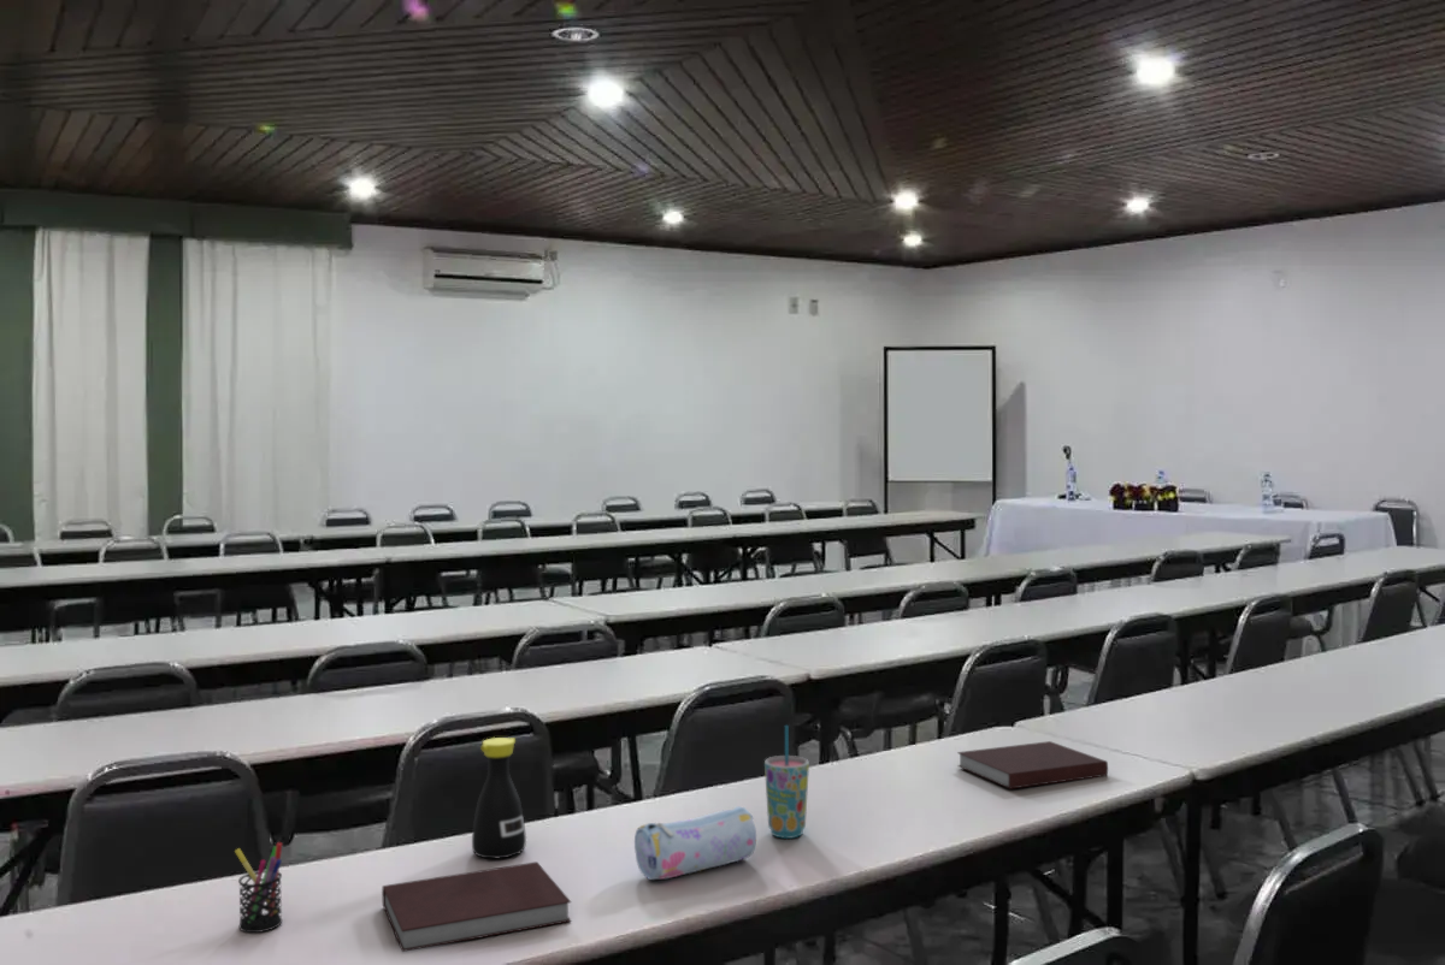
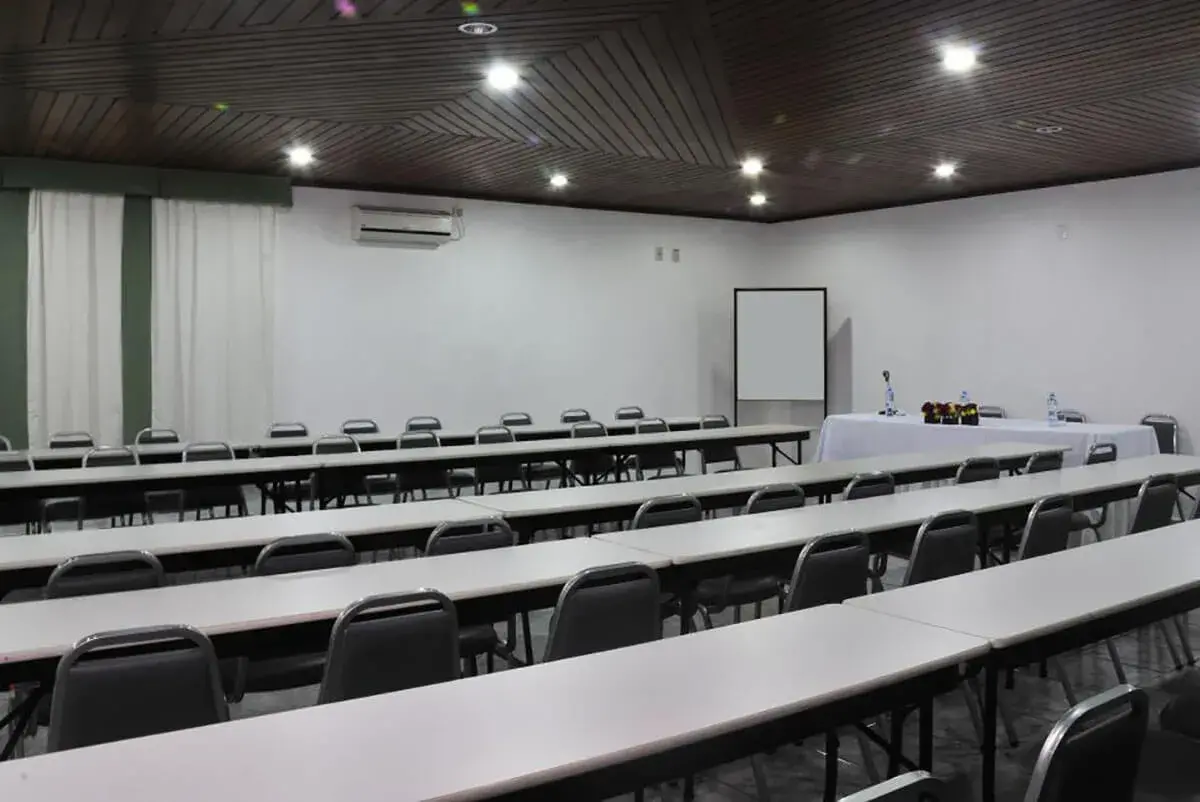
- bottle (499, 795)
- cup (786, 780)
- pencil case (695, 841)
- notebook (474, 902)
- notebook (1031, 763)
- pen holder (265, 882)
